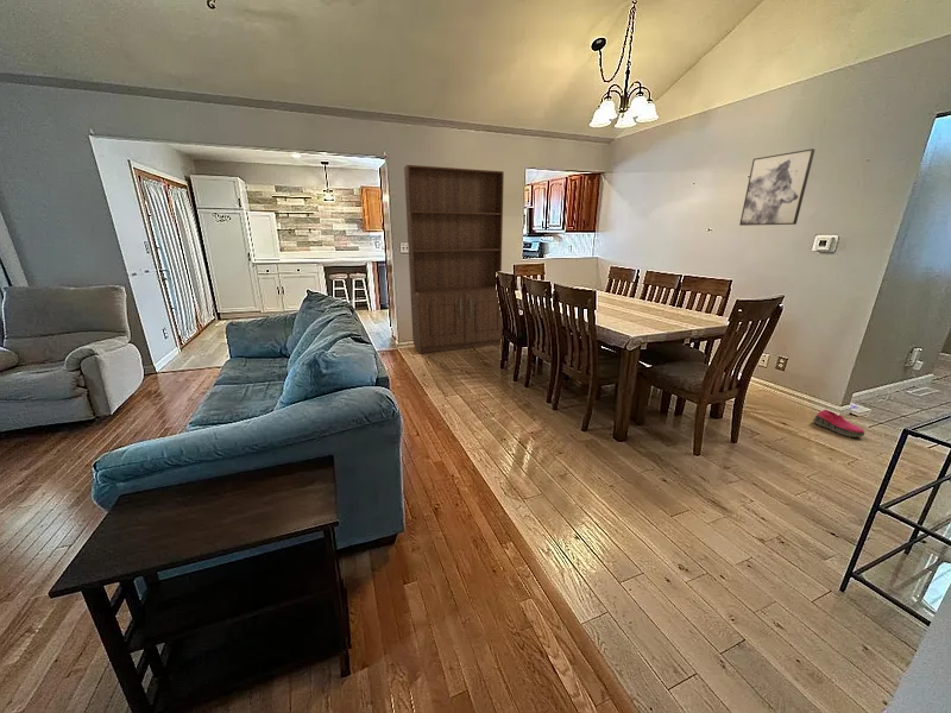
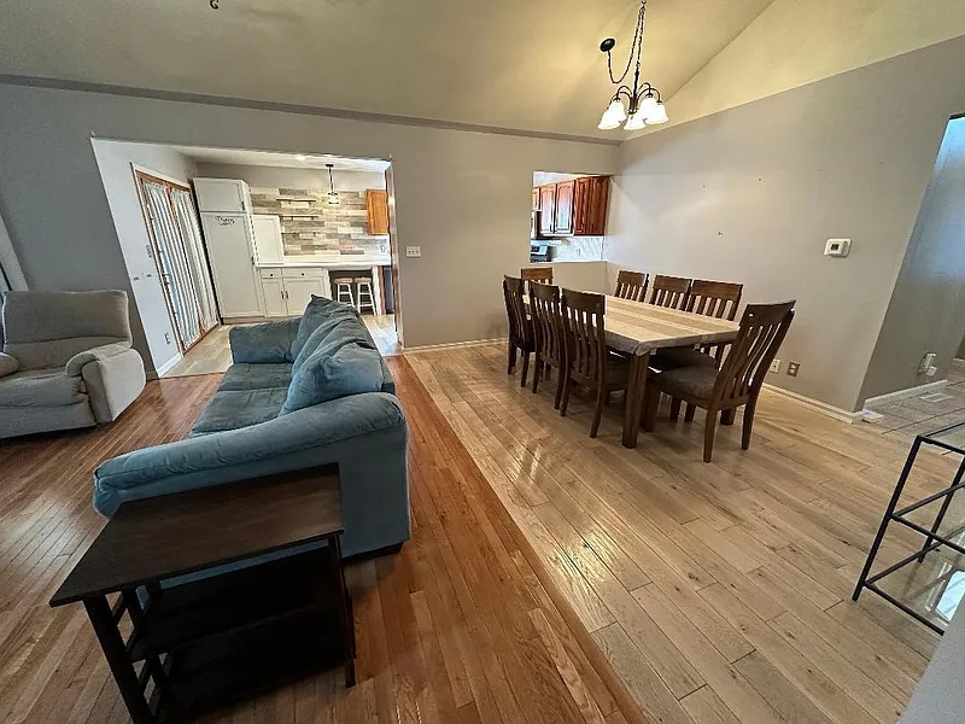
- shoe (838, 422)
- bookshelf (459, 263)
- wall art (774, 190)
